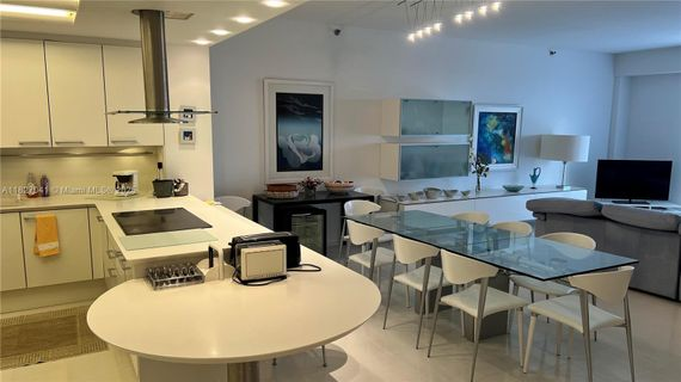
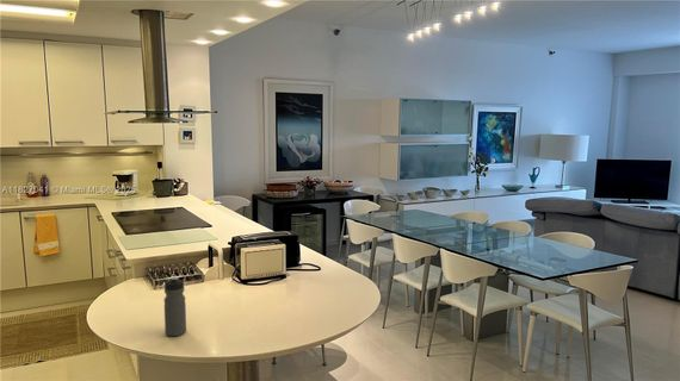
+ water bottle (174, 305)
